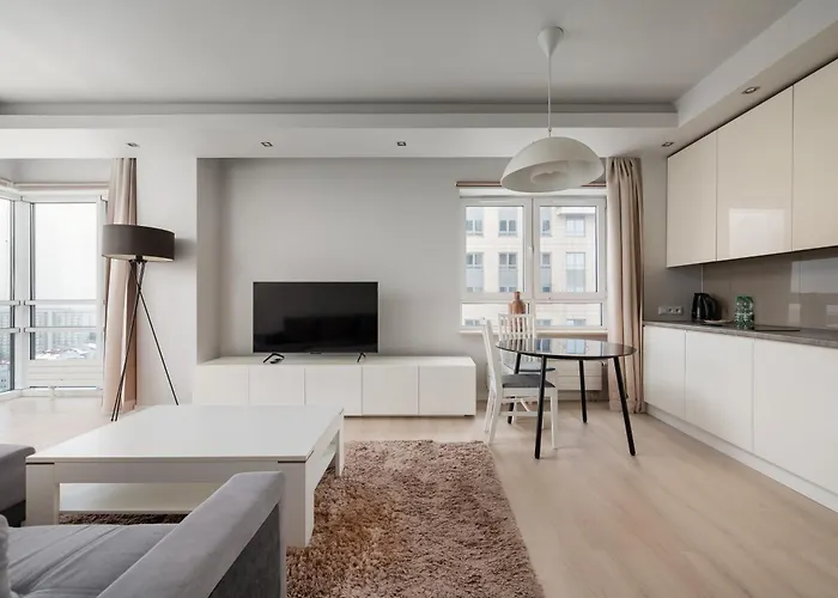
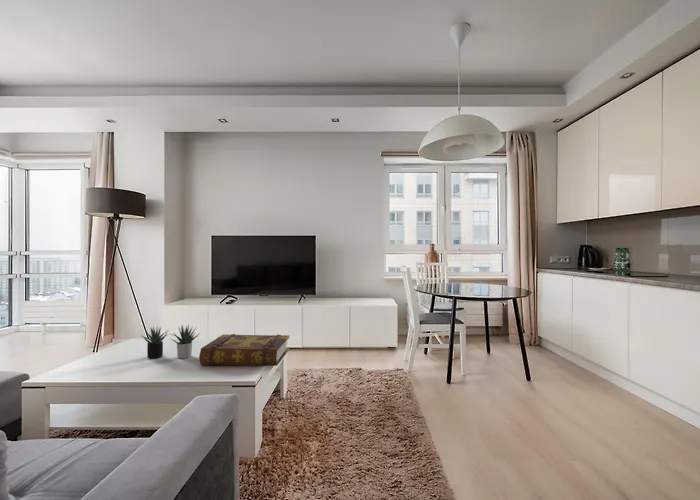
+ book (247, 348)
+ succulent plant (170, 338)
